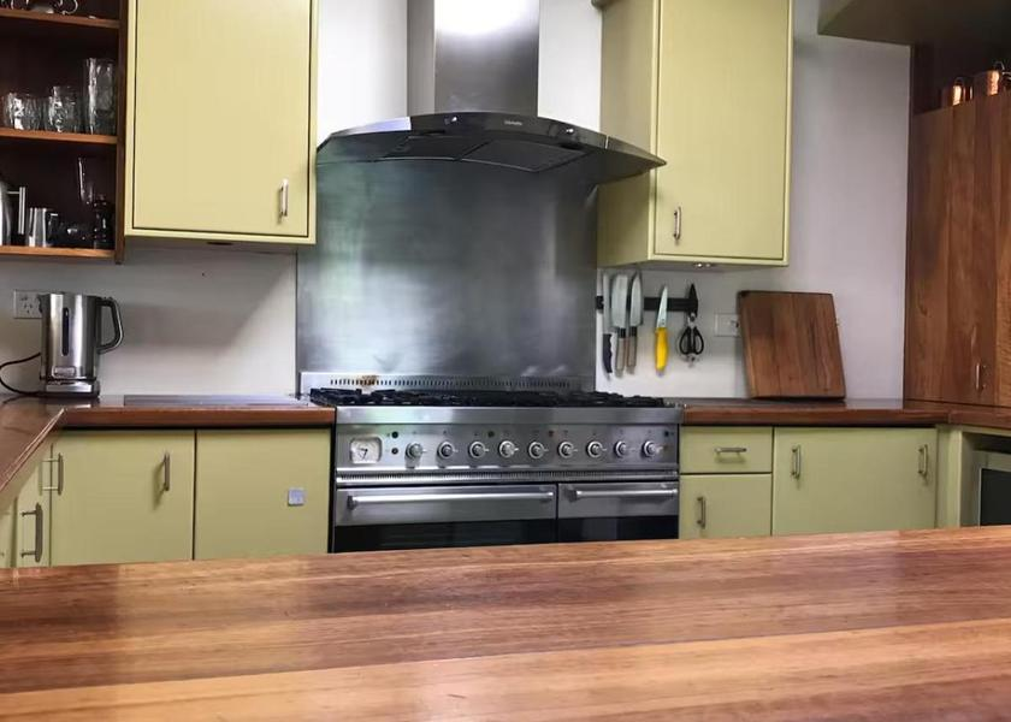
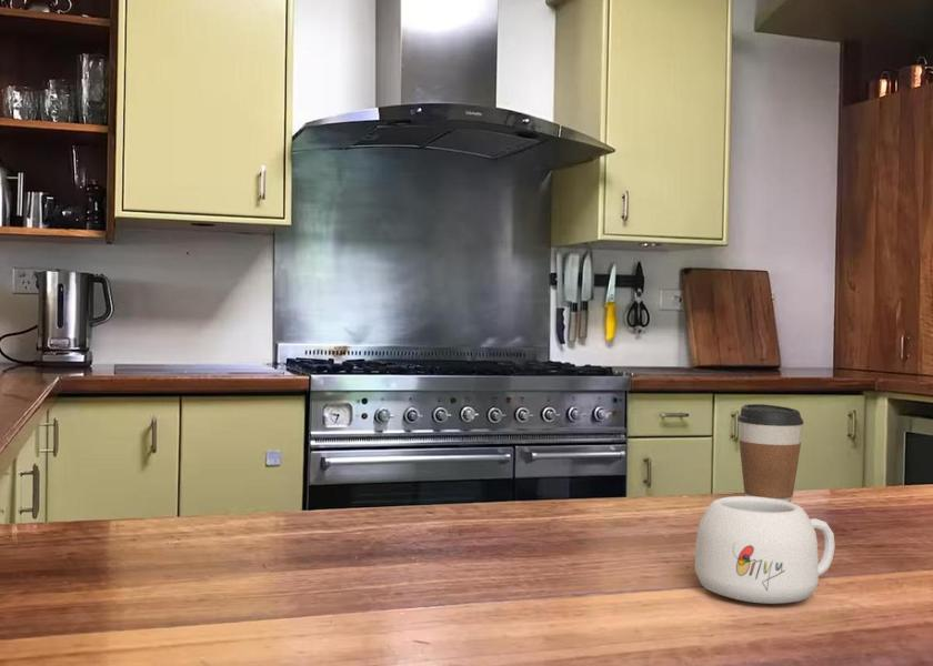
+ coffee cup (769, 457)
+ mug (770, 546)
